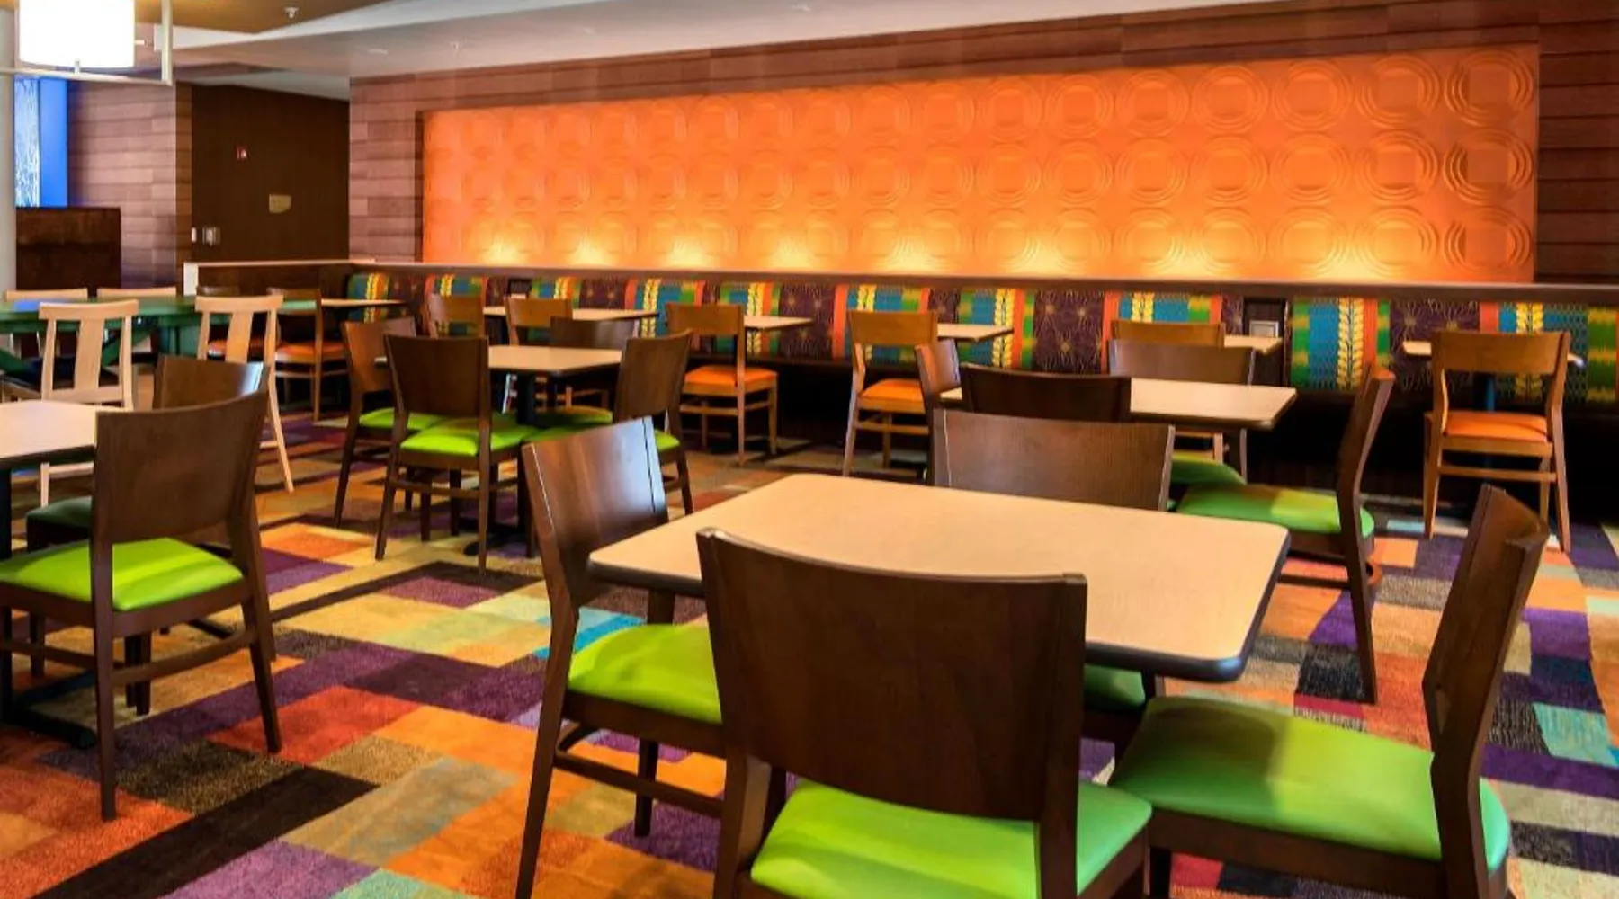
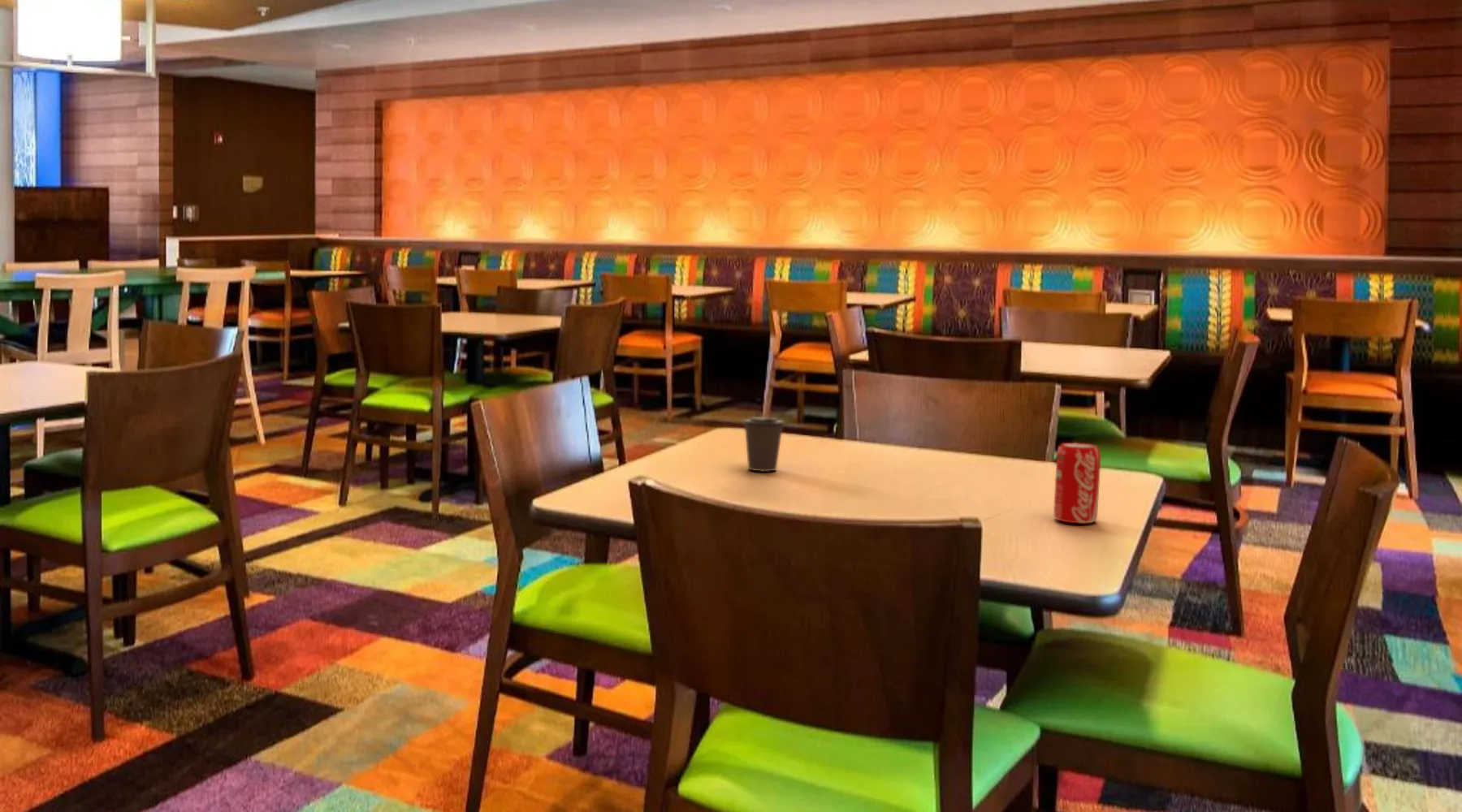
+ coffee cup (763, 443)
+ beverage can (1077, 482)
